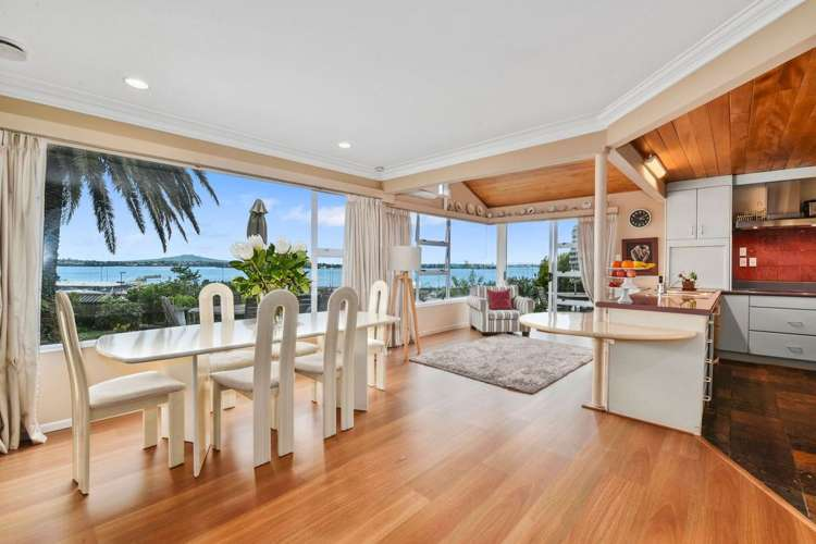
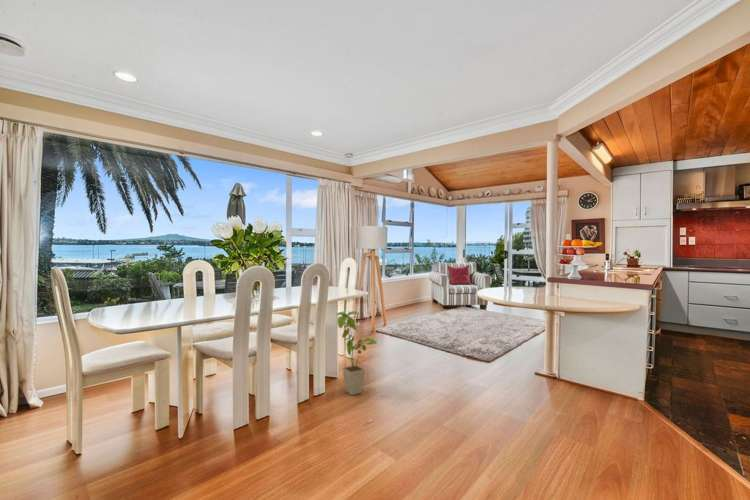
+ house plant (352, 353)
